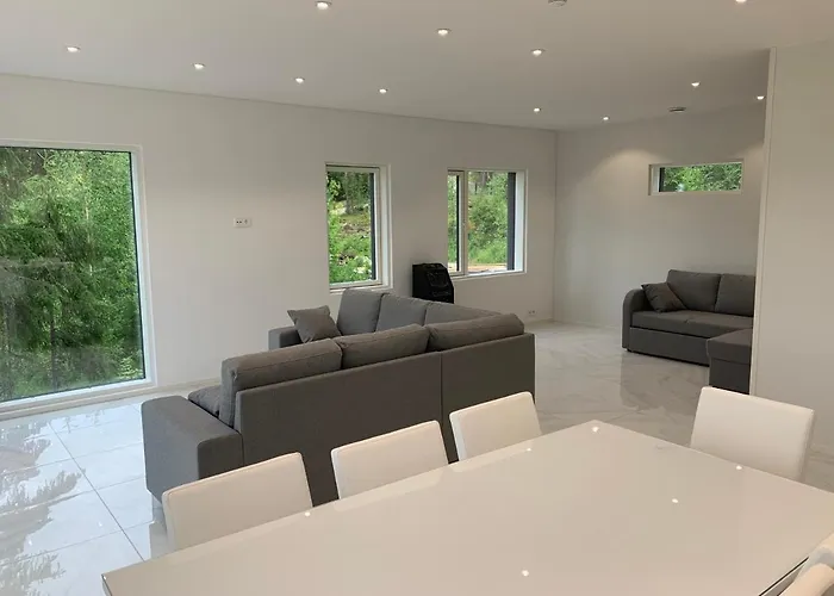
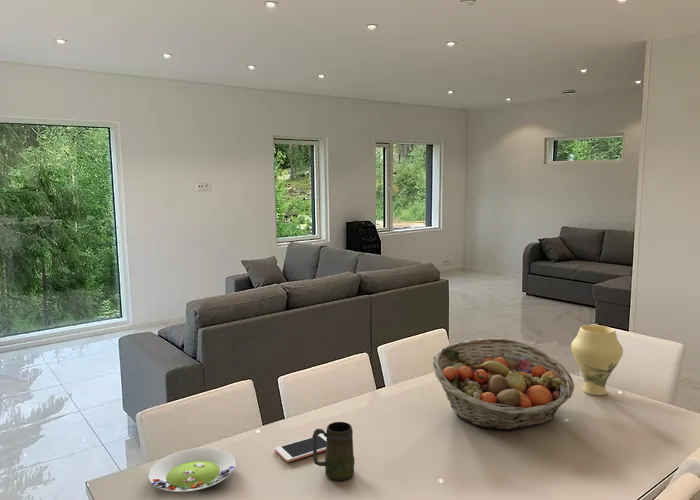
+ vase (595, 360)
+ salad plate (193, 470)
+ mug (333, 450)
+ fruit basket (501, 381)
+ cell phone (307, 447)
